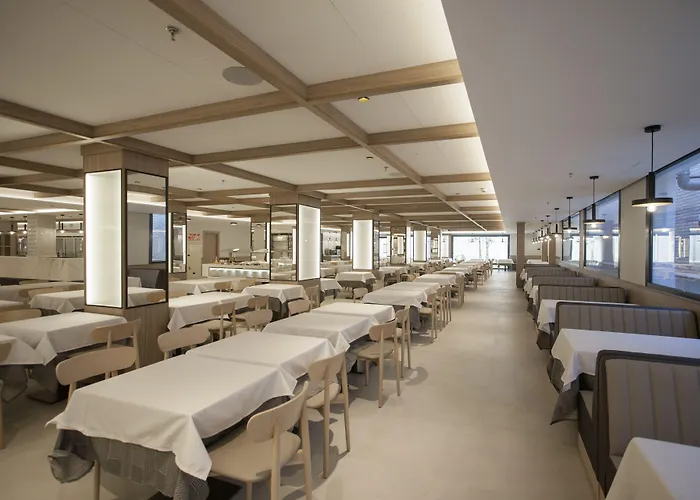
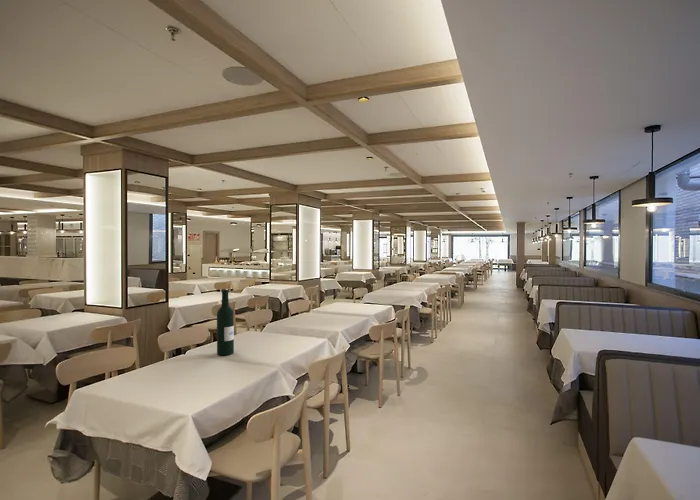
+ wine bottle (225, 321)
